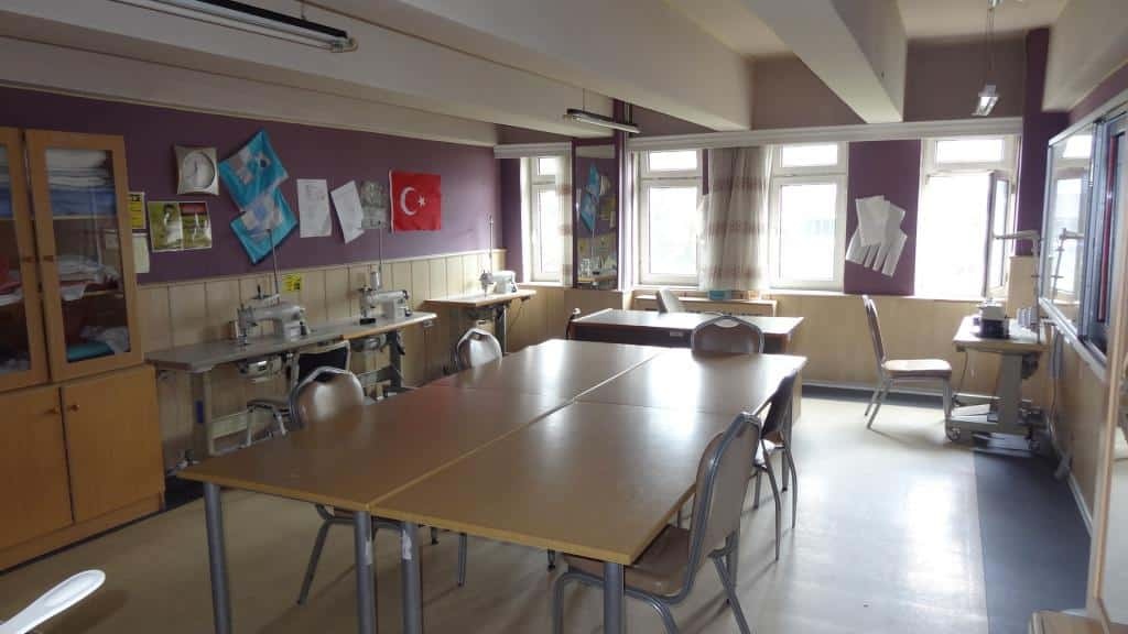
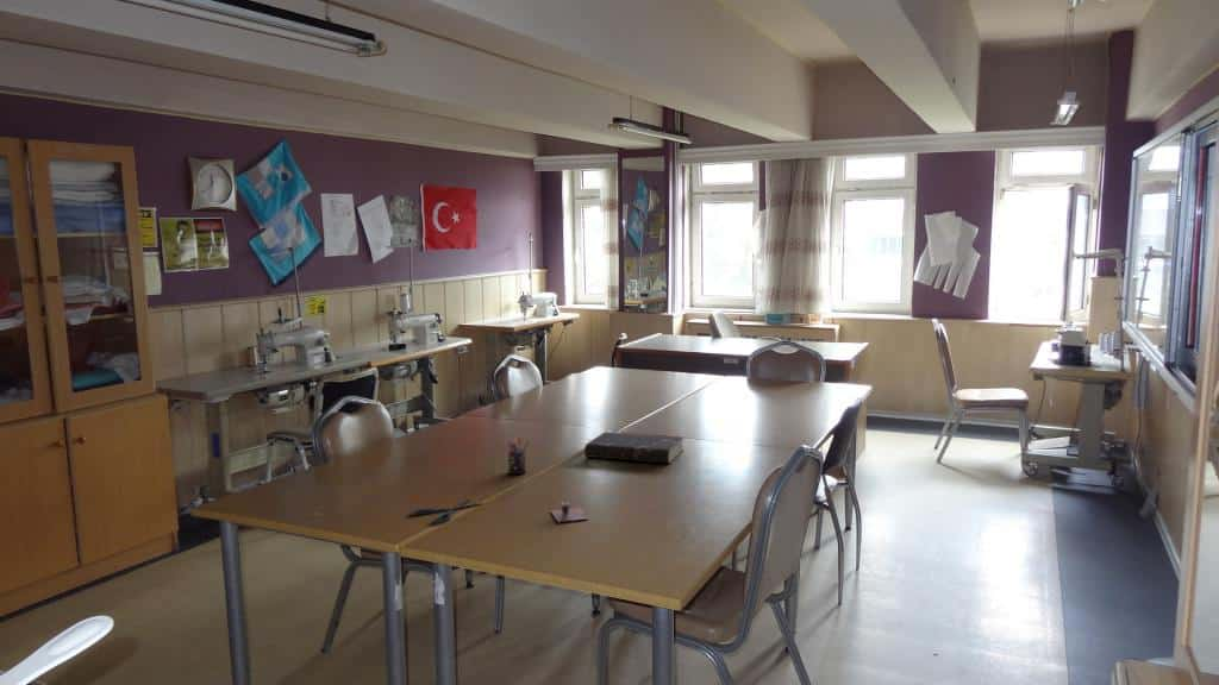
+ shears (445, 509)
+ cup (569, 509)
+ pen holder (519, 454)
+ book (634, 447)
